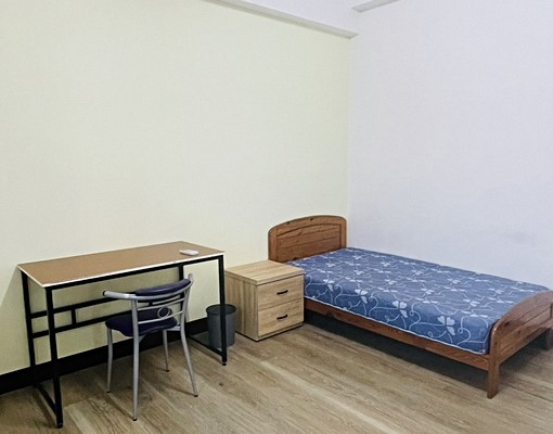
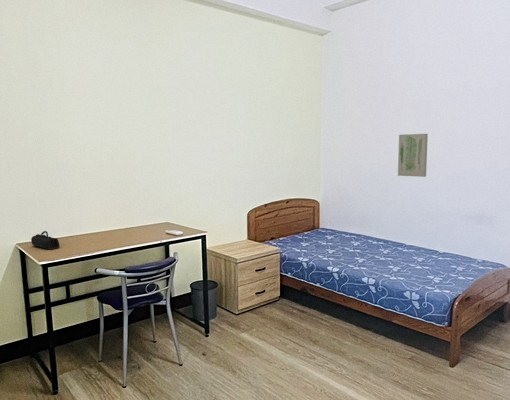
+ pencil case (44, 239)
+ wall art (412, 155)
